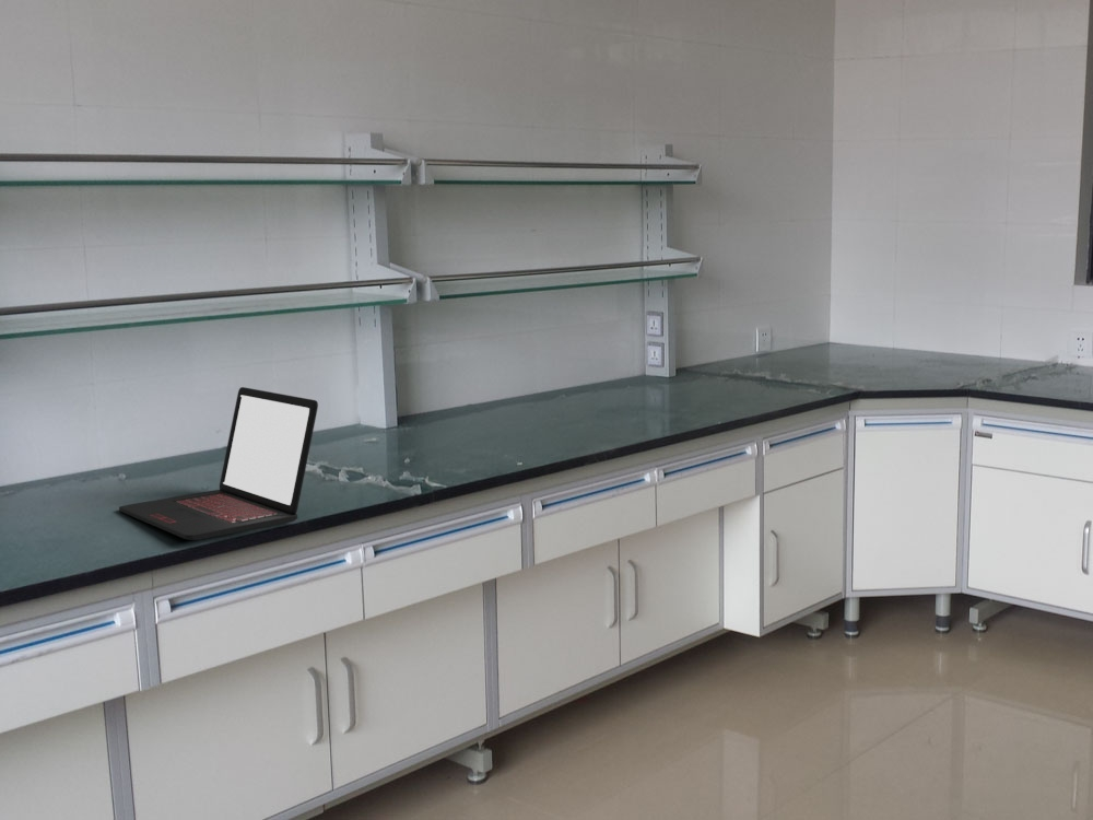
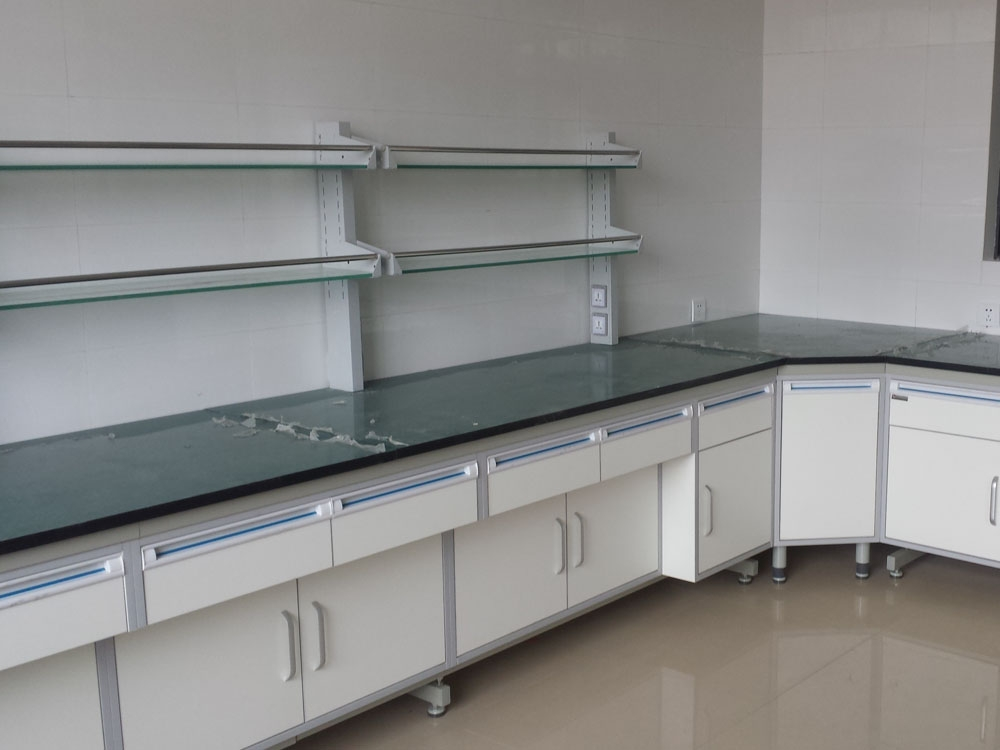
- laptop (224, 459)
